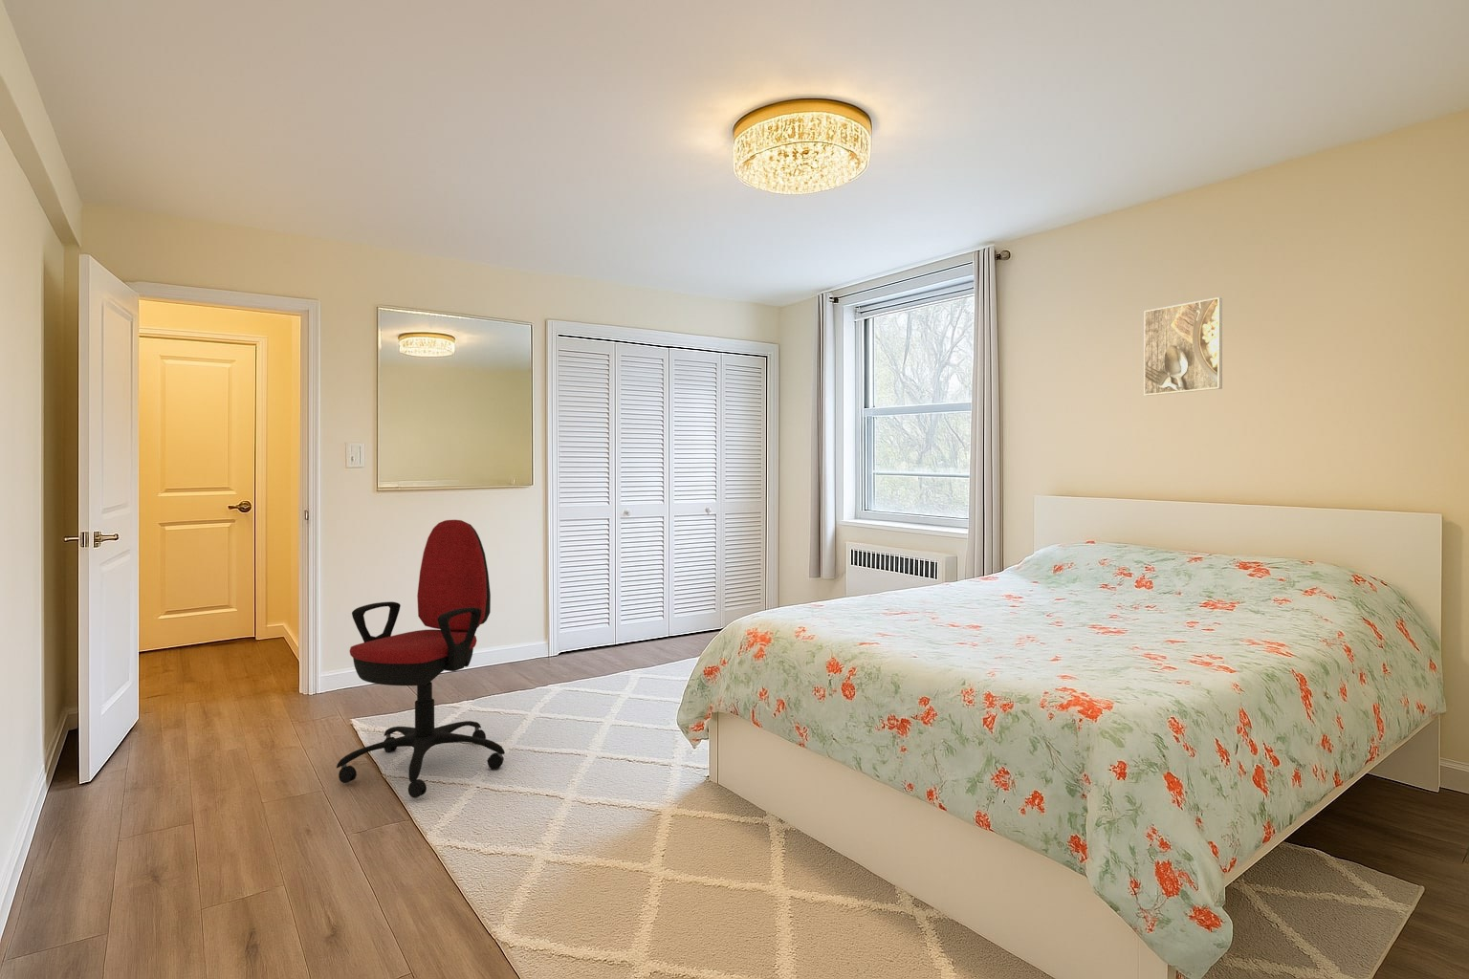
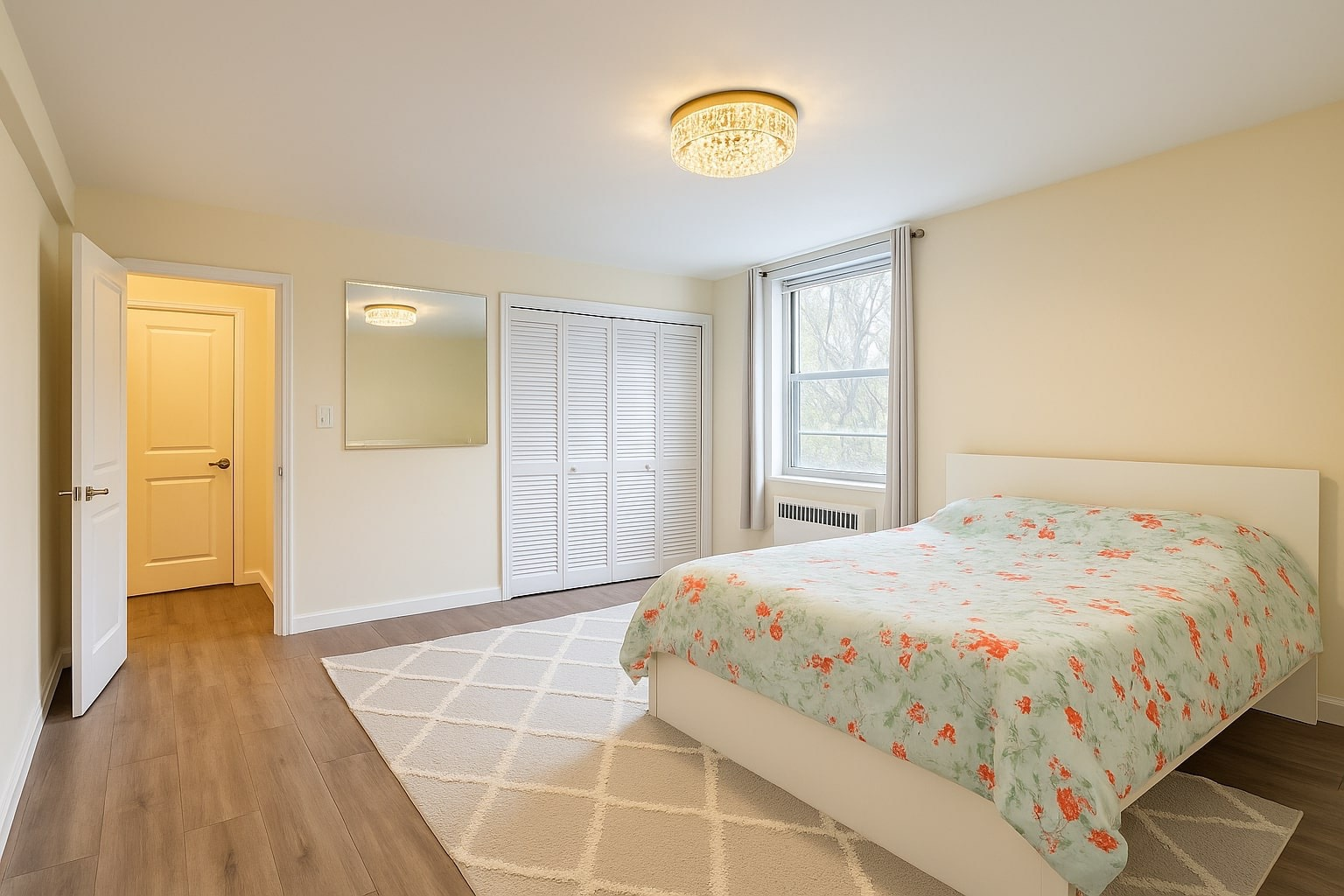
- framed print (1182, 347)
- office chair (431, 642)
